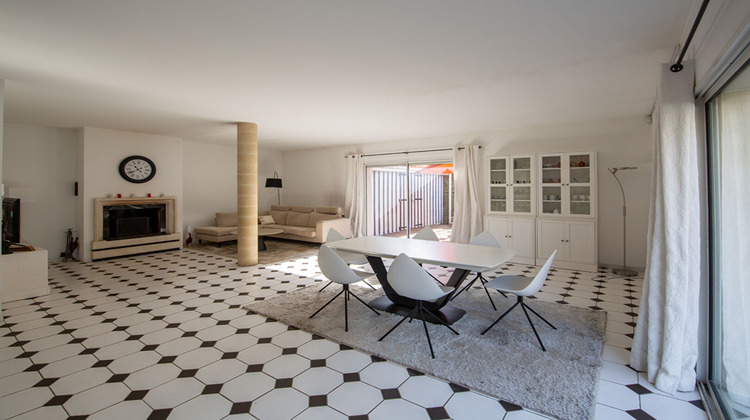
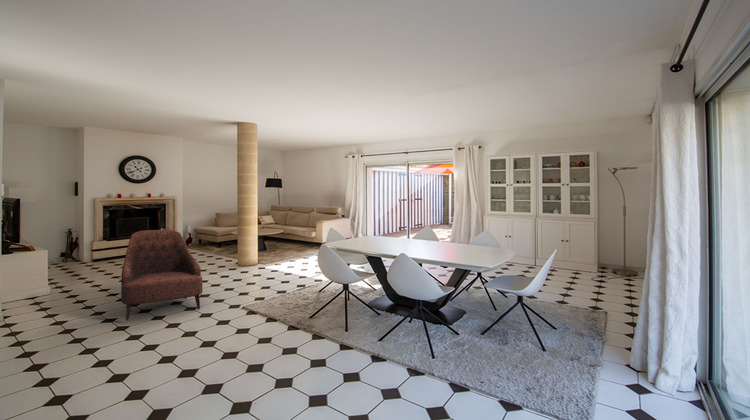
+ armchair (160, 269)
